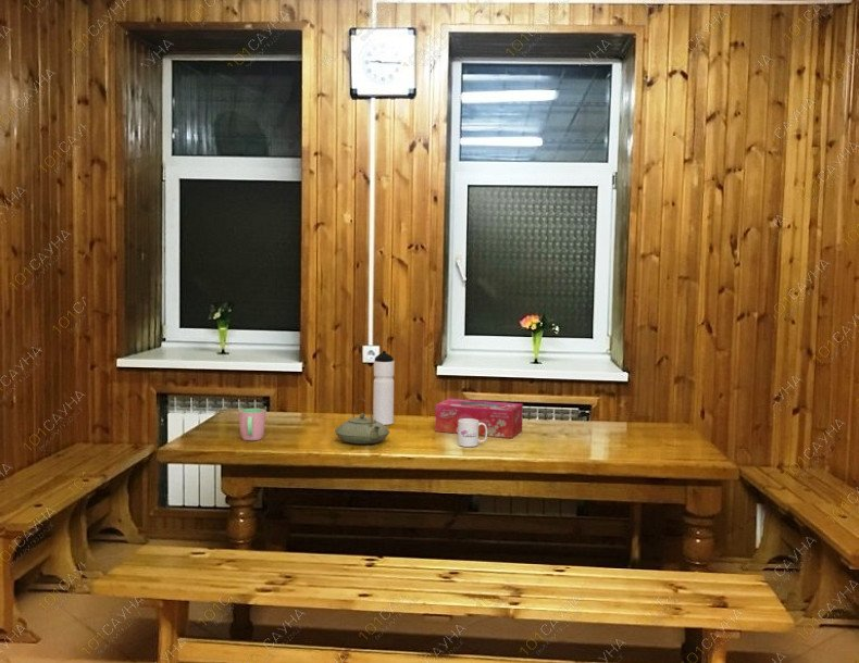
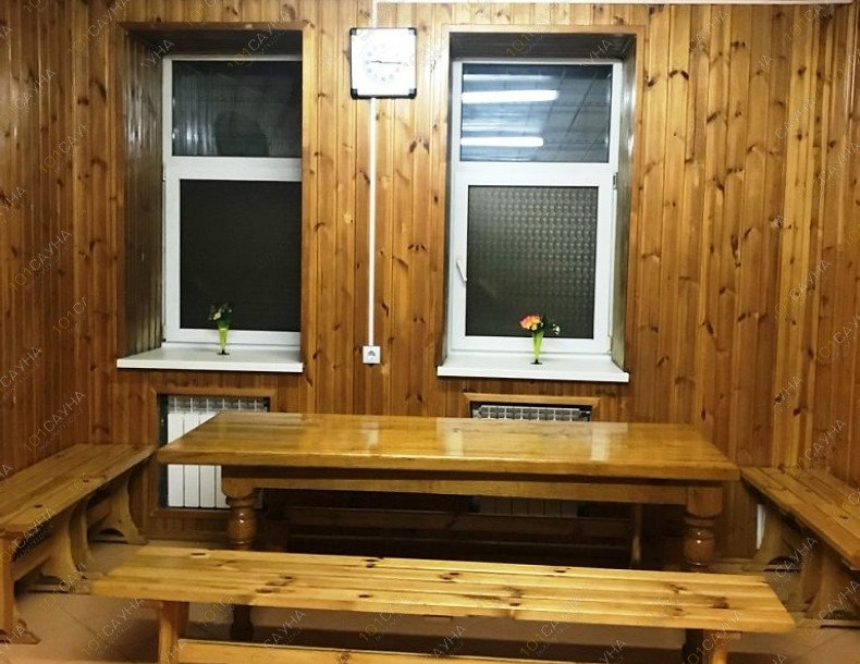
- mug (472, 431)
- cup (251, 425)
- teapot (363, 420)
- water bottle (383, 387)
- tissue box (478, 417)
